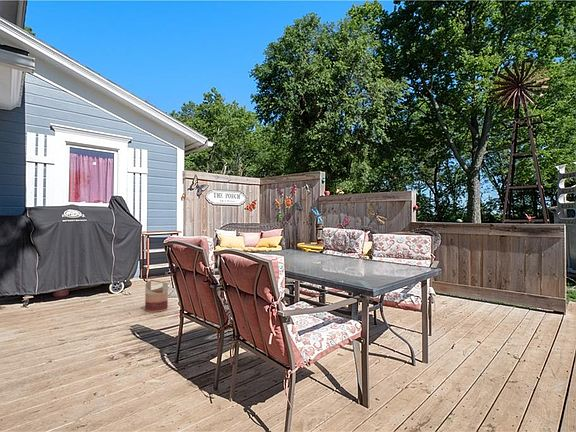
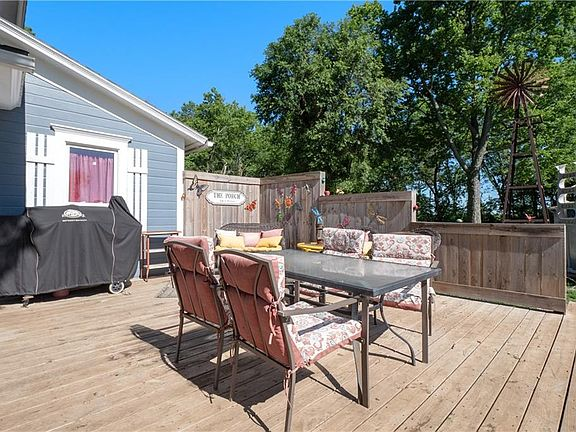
- basket (156, 294)
